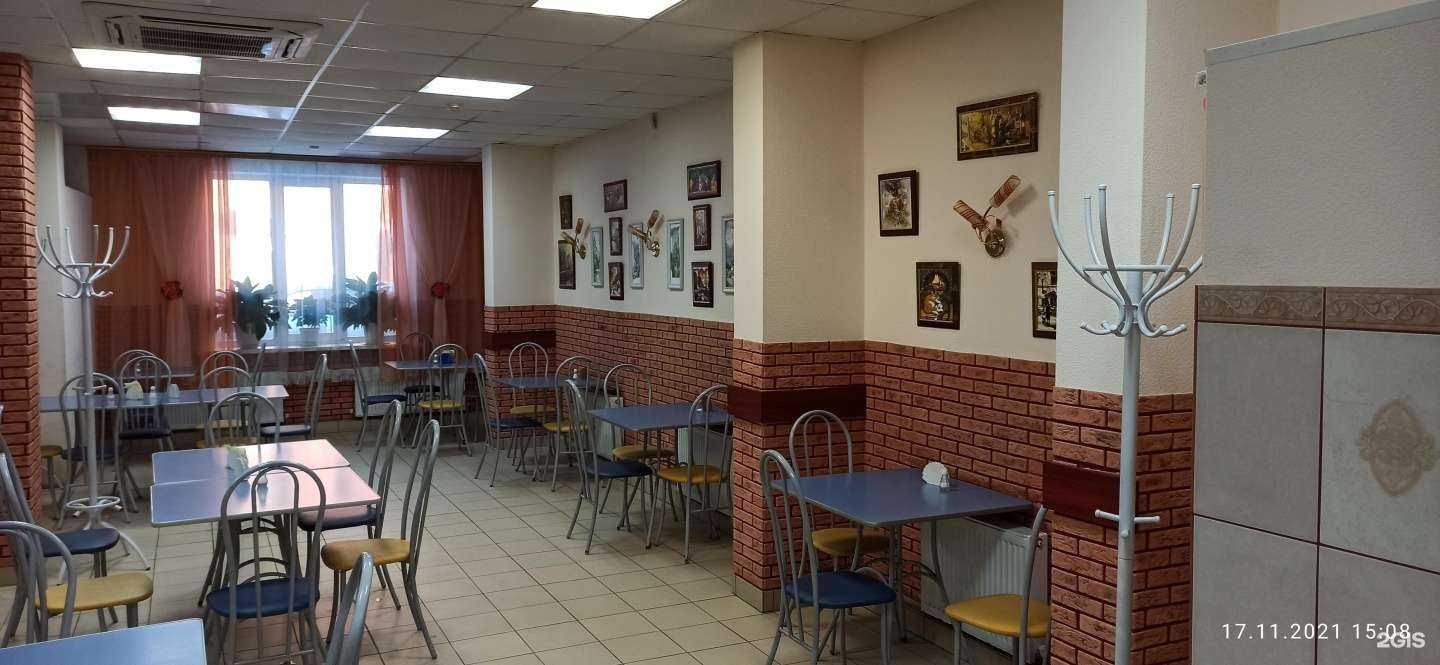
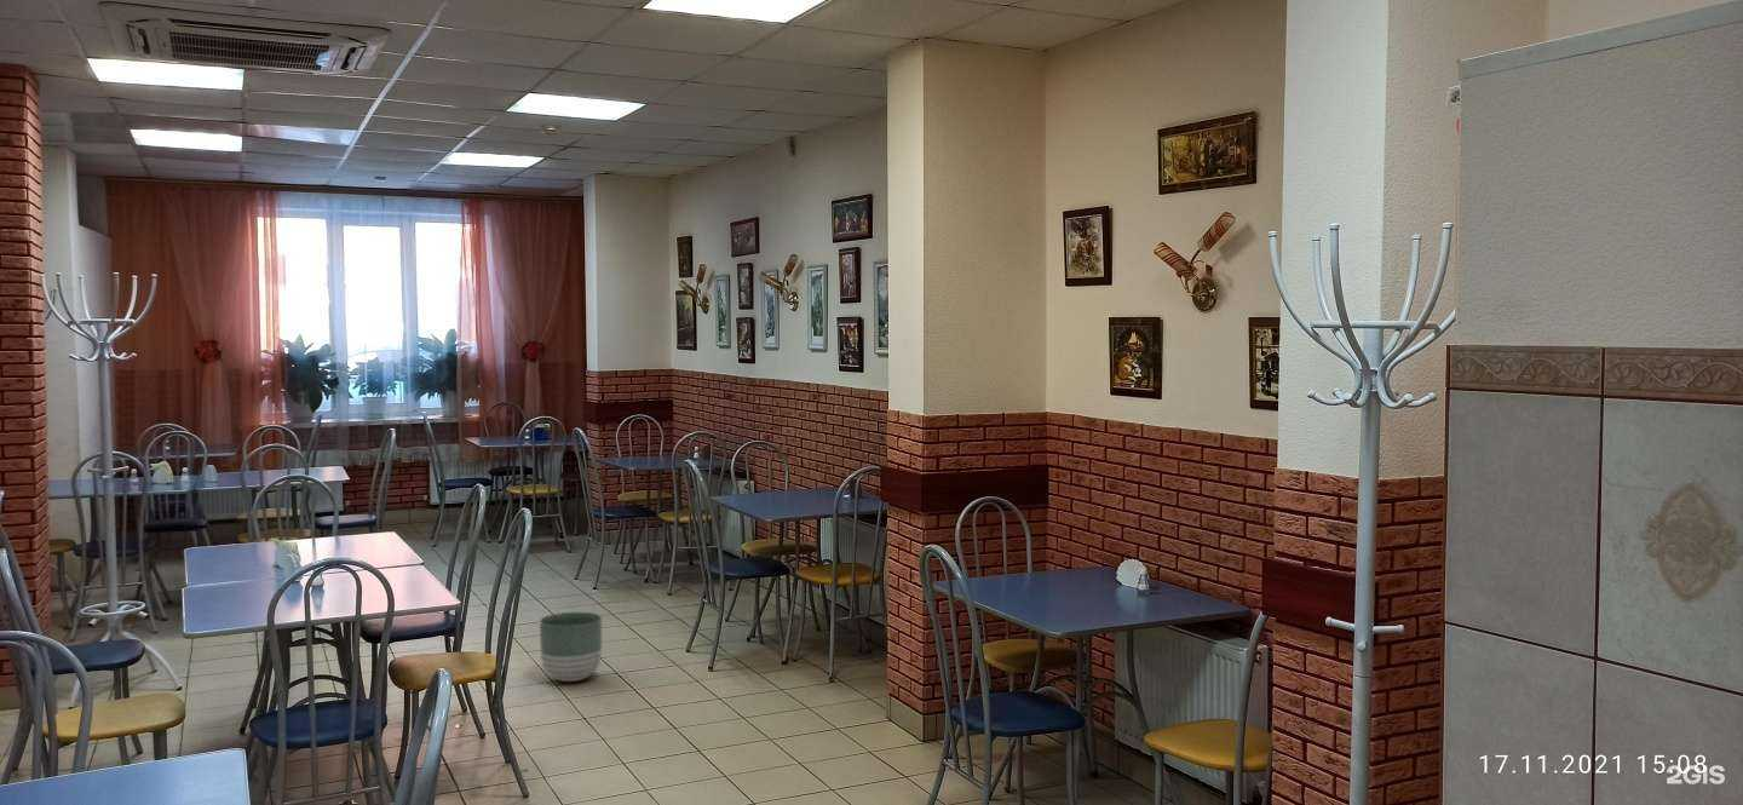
+ planter (571, 649)
